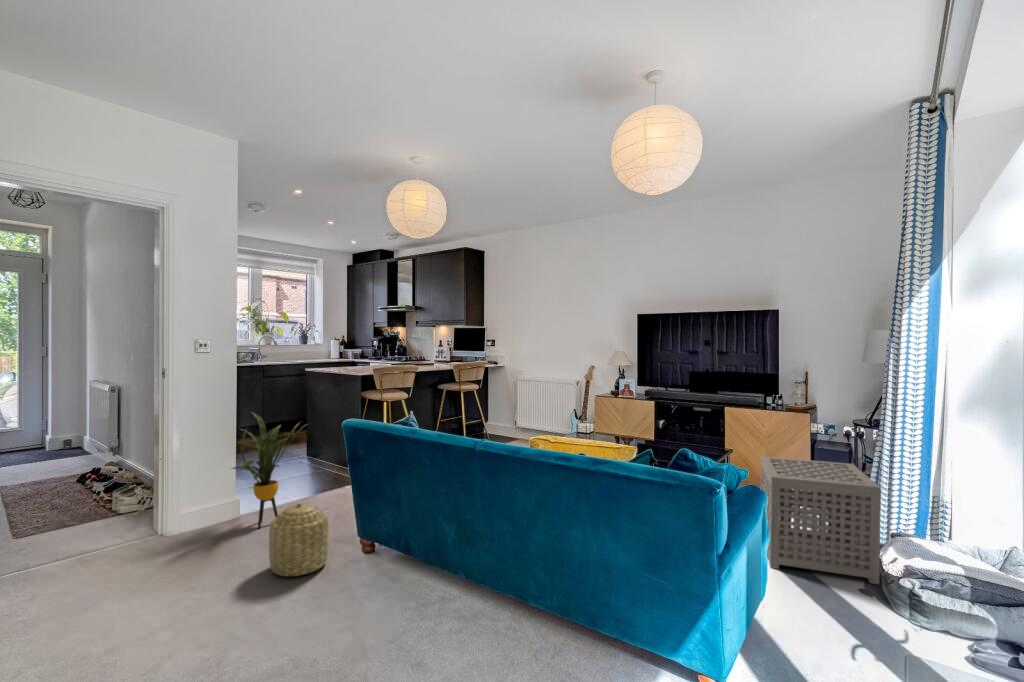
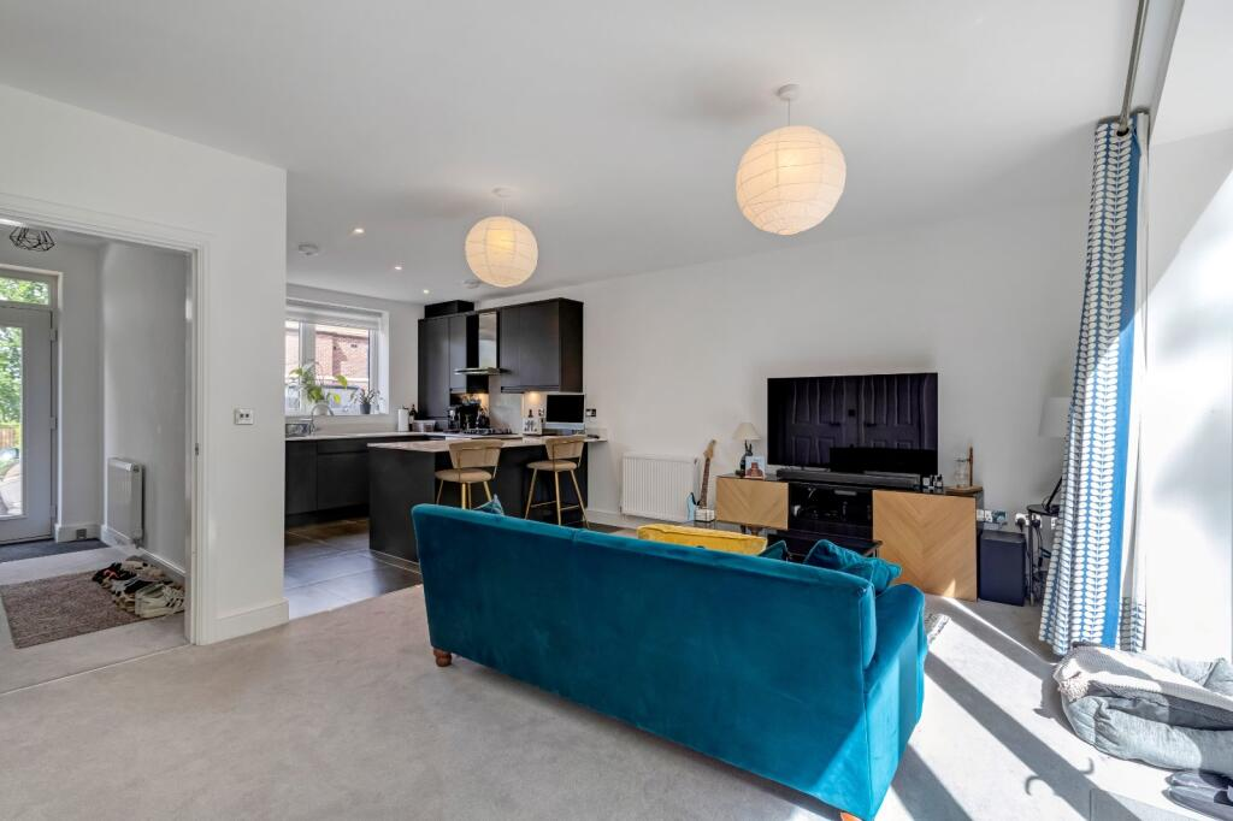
- side table (813, 513)
- basket (299, 535)
- house plant (269, 469)
